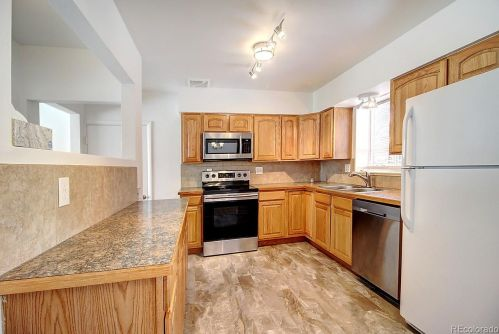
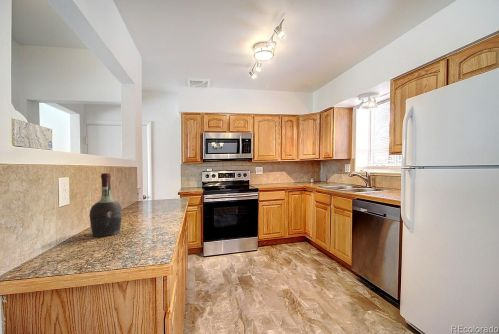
+ cognac bottle (106, 203)
